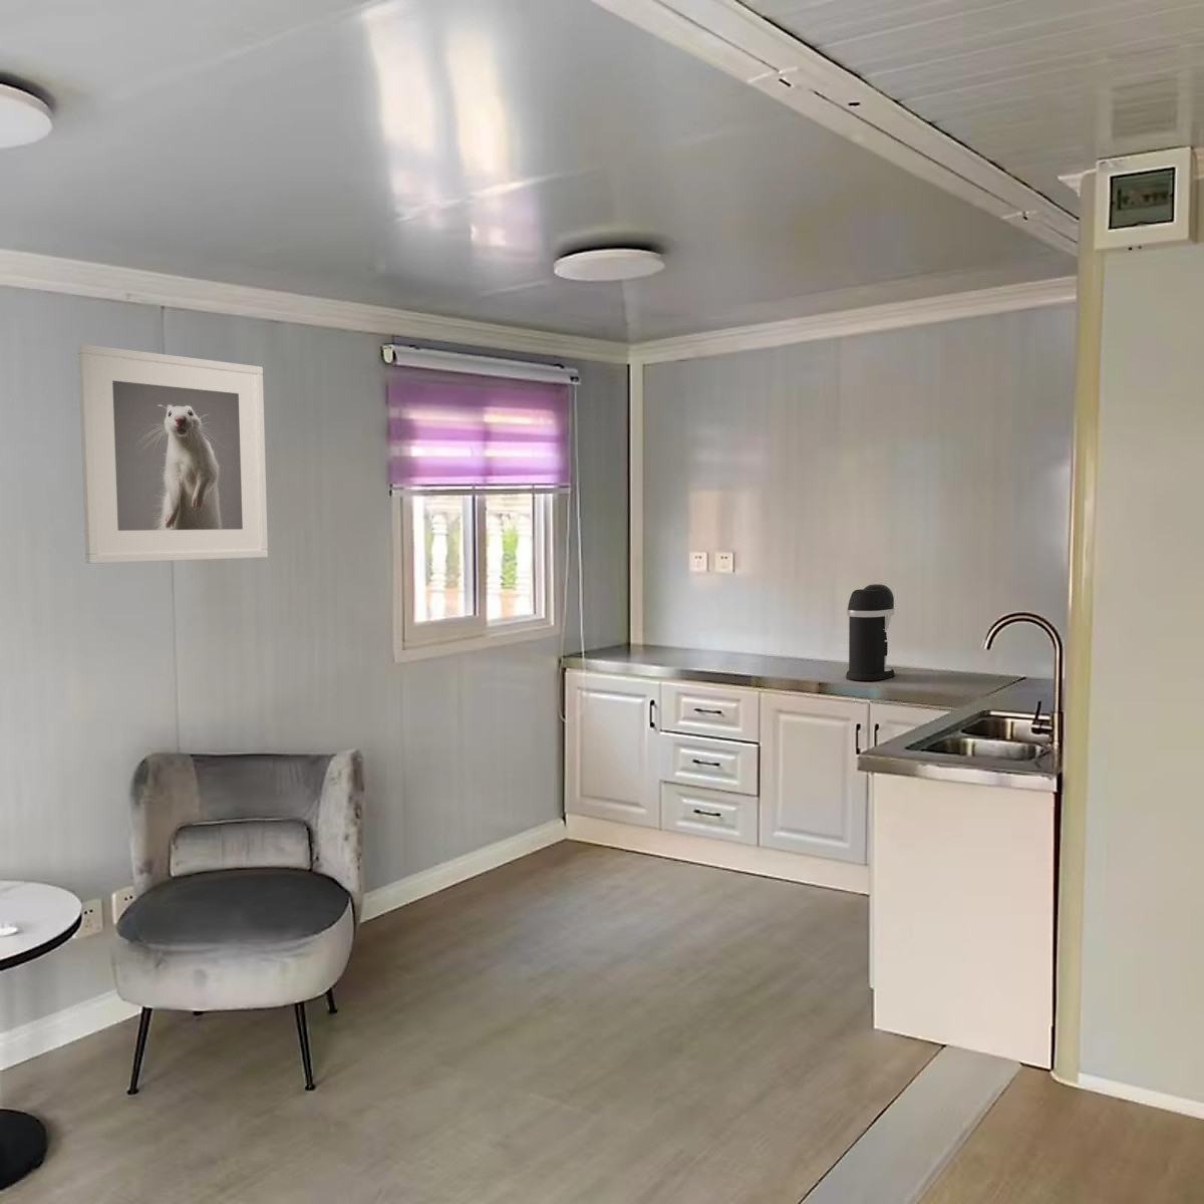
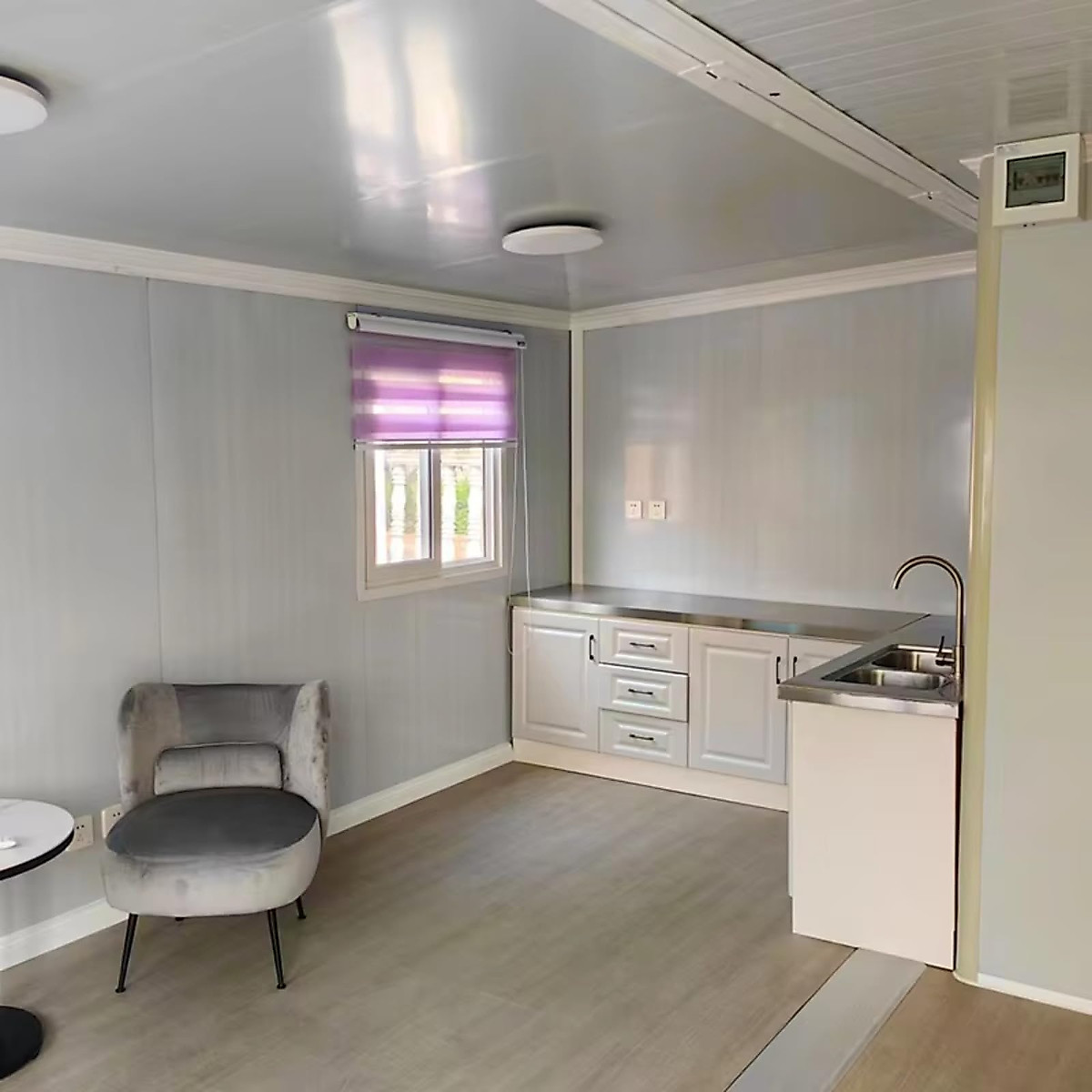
- coffee maker (870, 630)
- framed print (180, 459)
